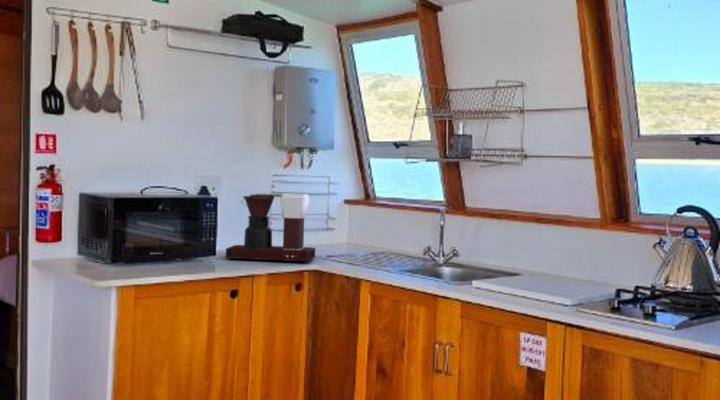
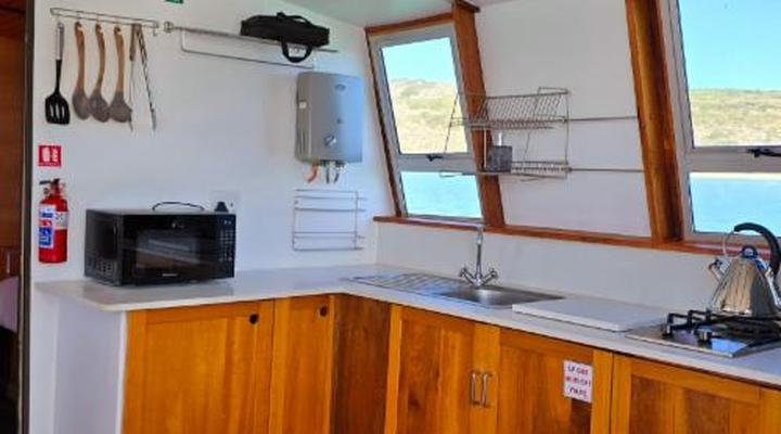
- coffee maker (270, 228)
